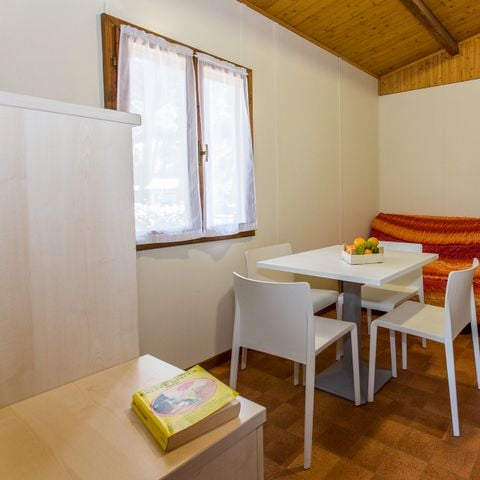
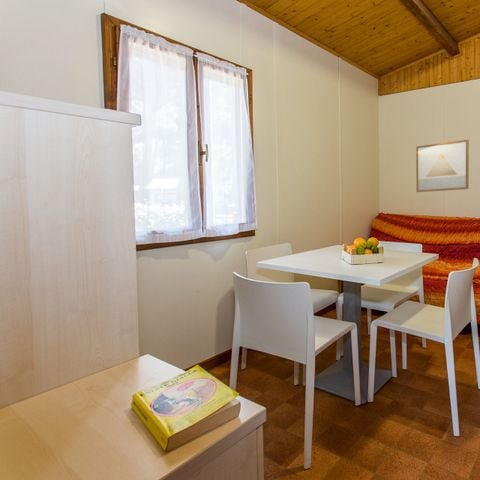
+ wall art (441, 167)
